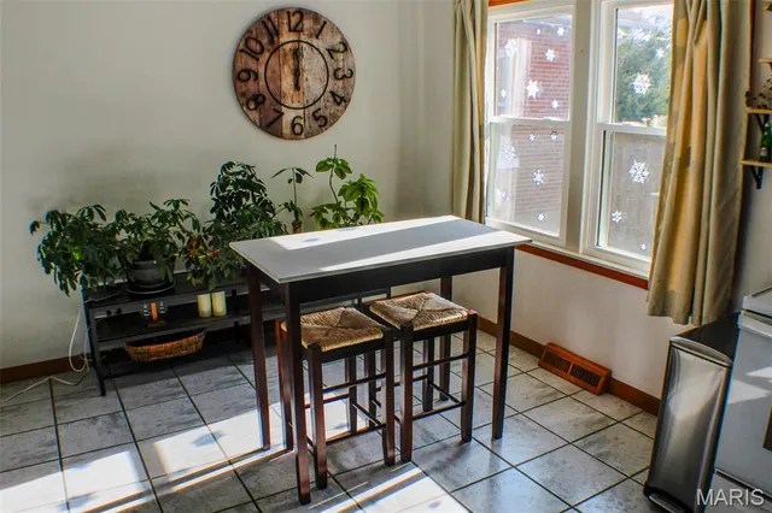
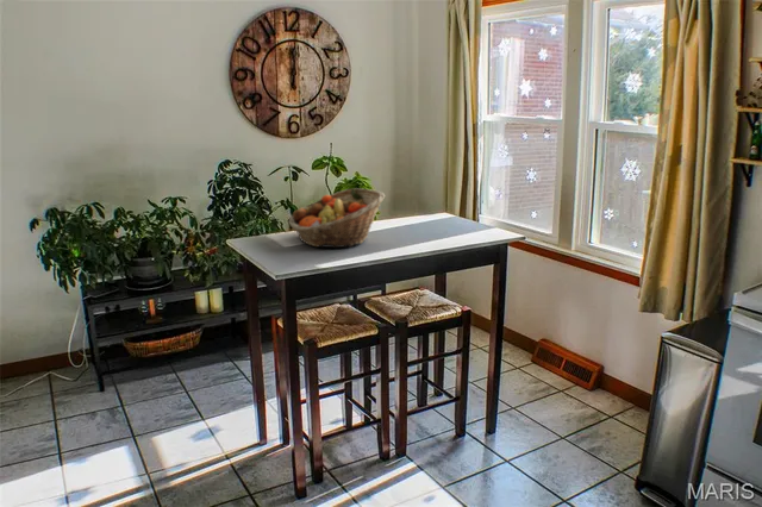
+ fruit basket (336, 215)
